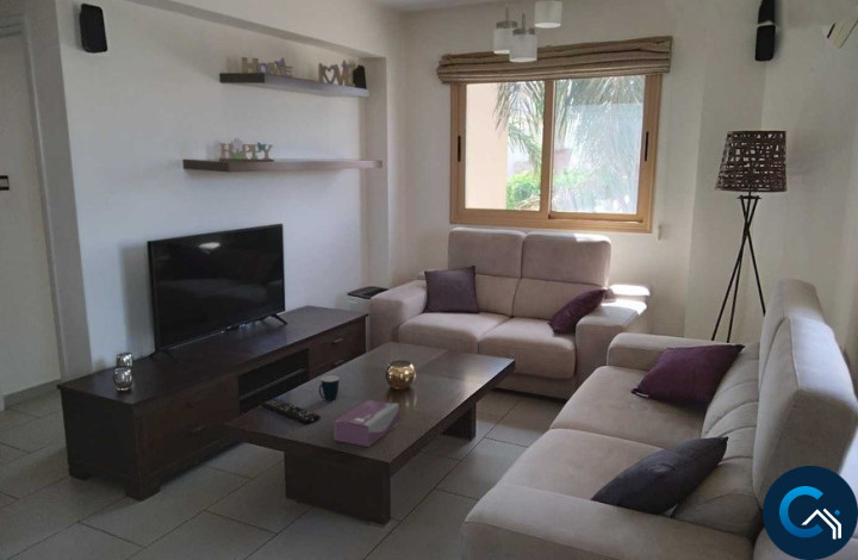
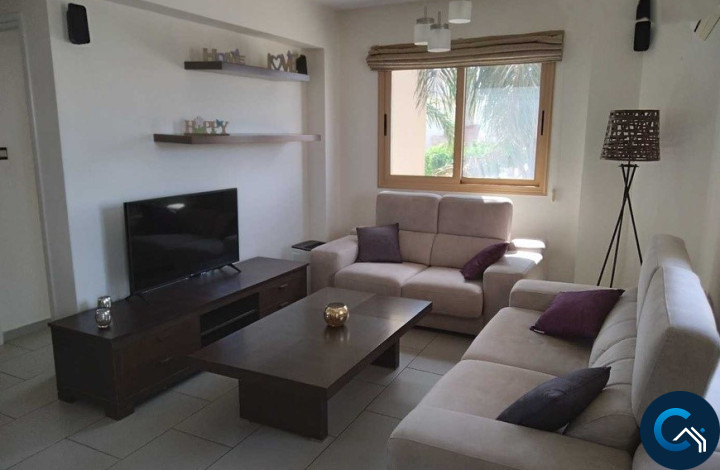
- mug (328, 390)
- tissue box (367, 421)
- remote control (290, 410)
